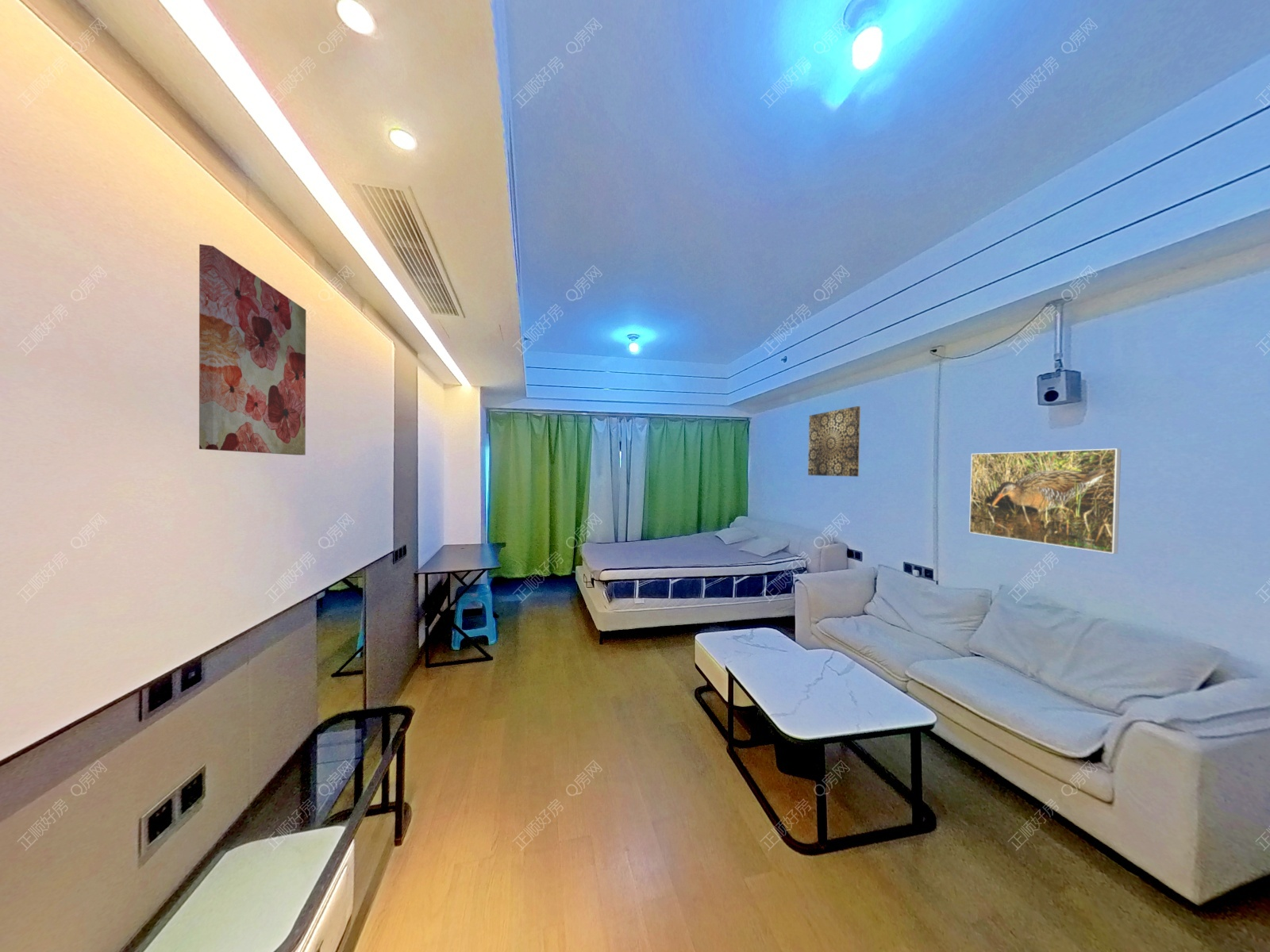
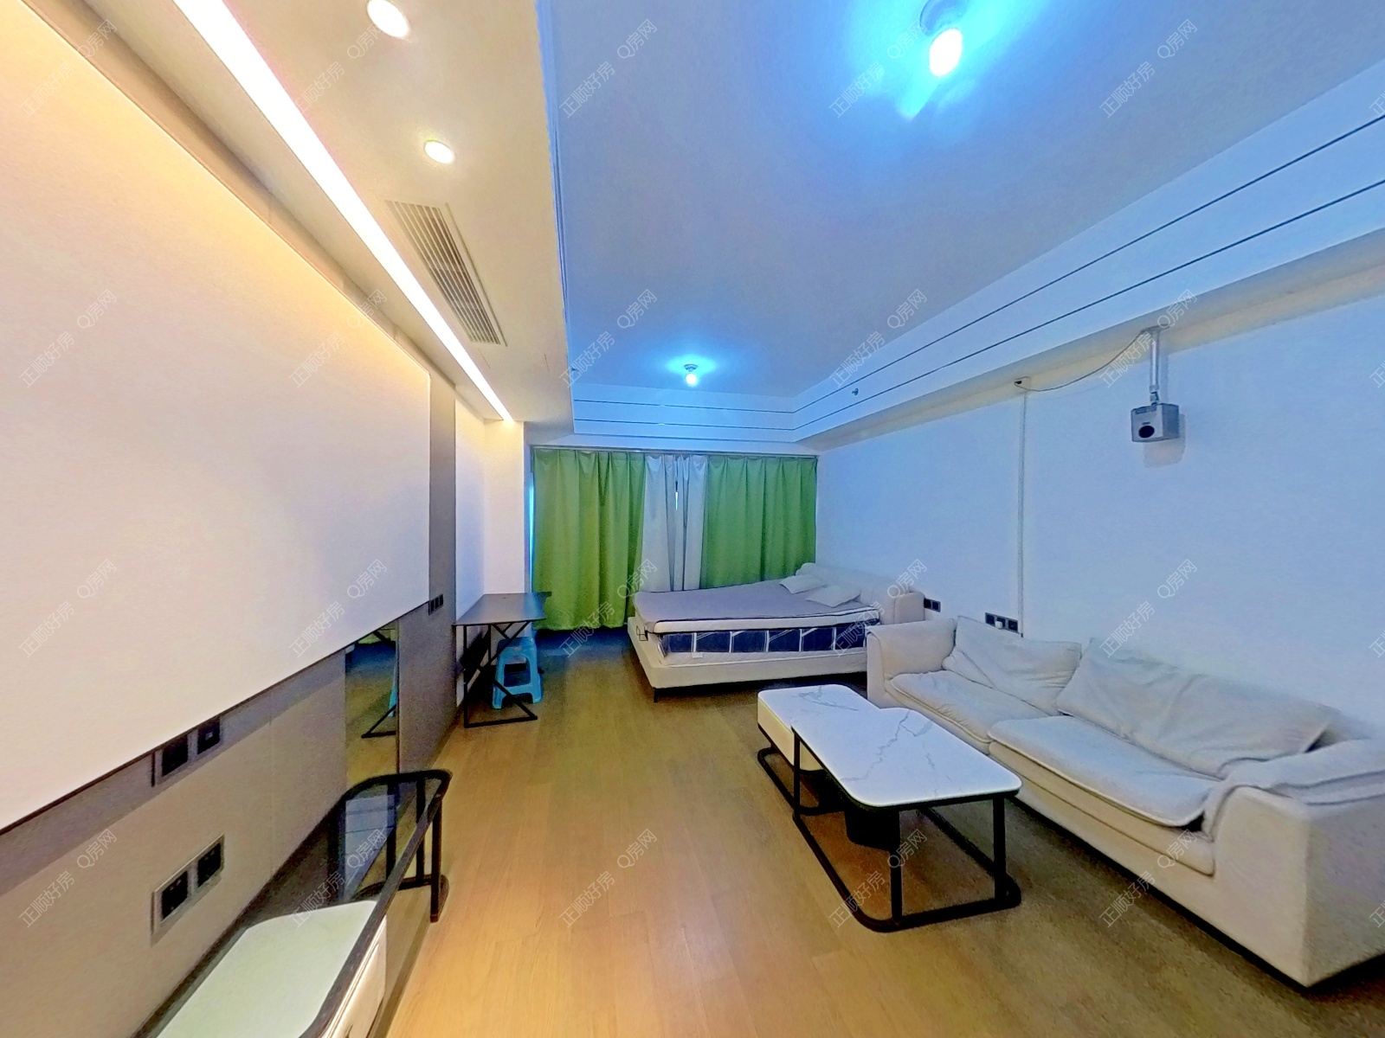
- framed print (1034, 497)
- wall art (832, 443)
- wall art (261, 367)
